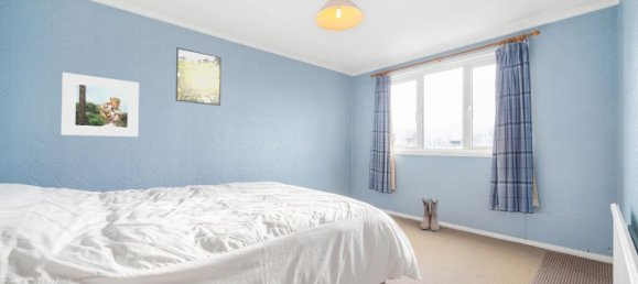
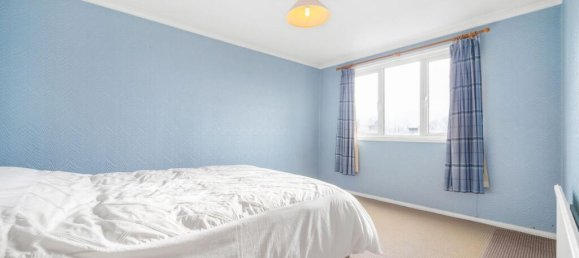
- boots (429, 212)
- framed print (102, 107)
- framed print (199, 77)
